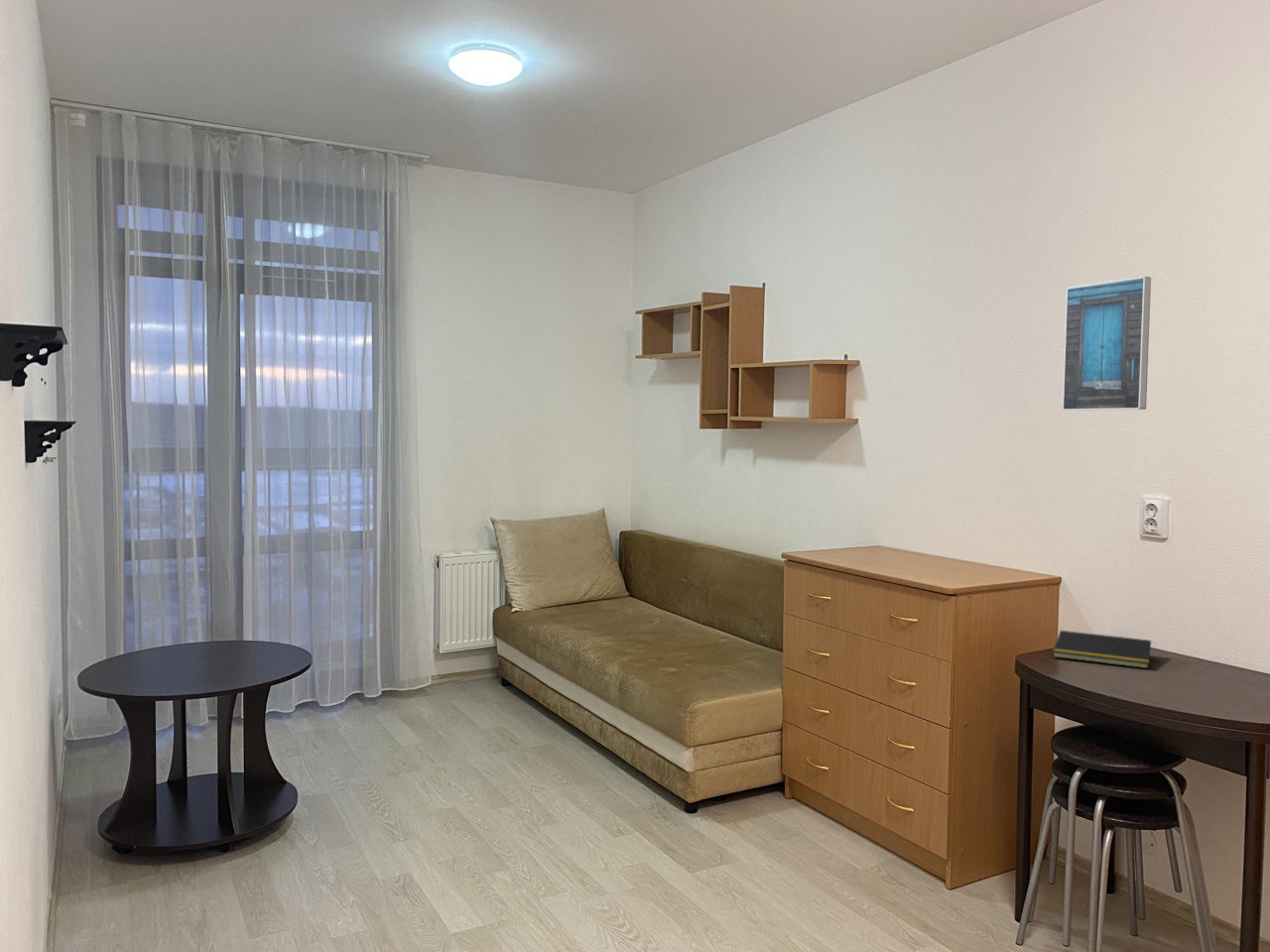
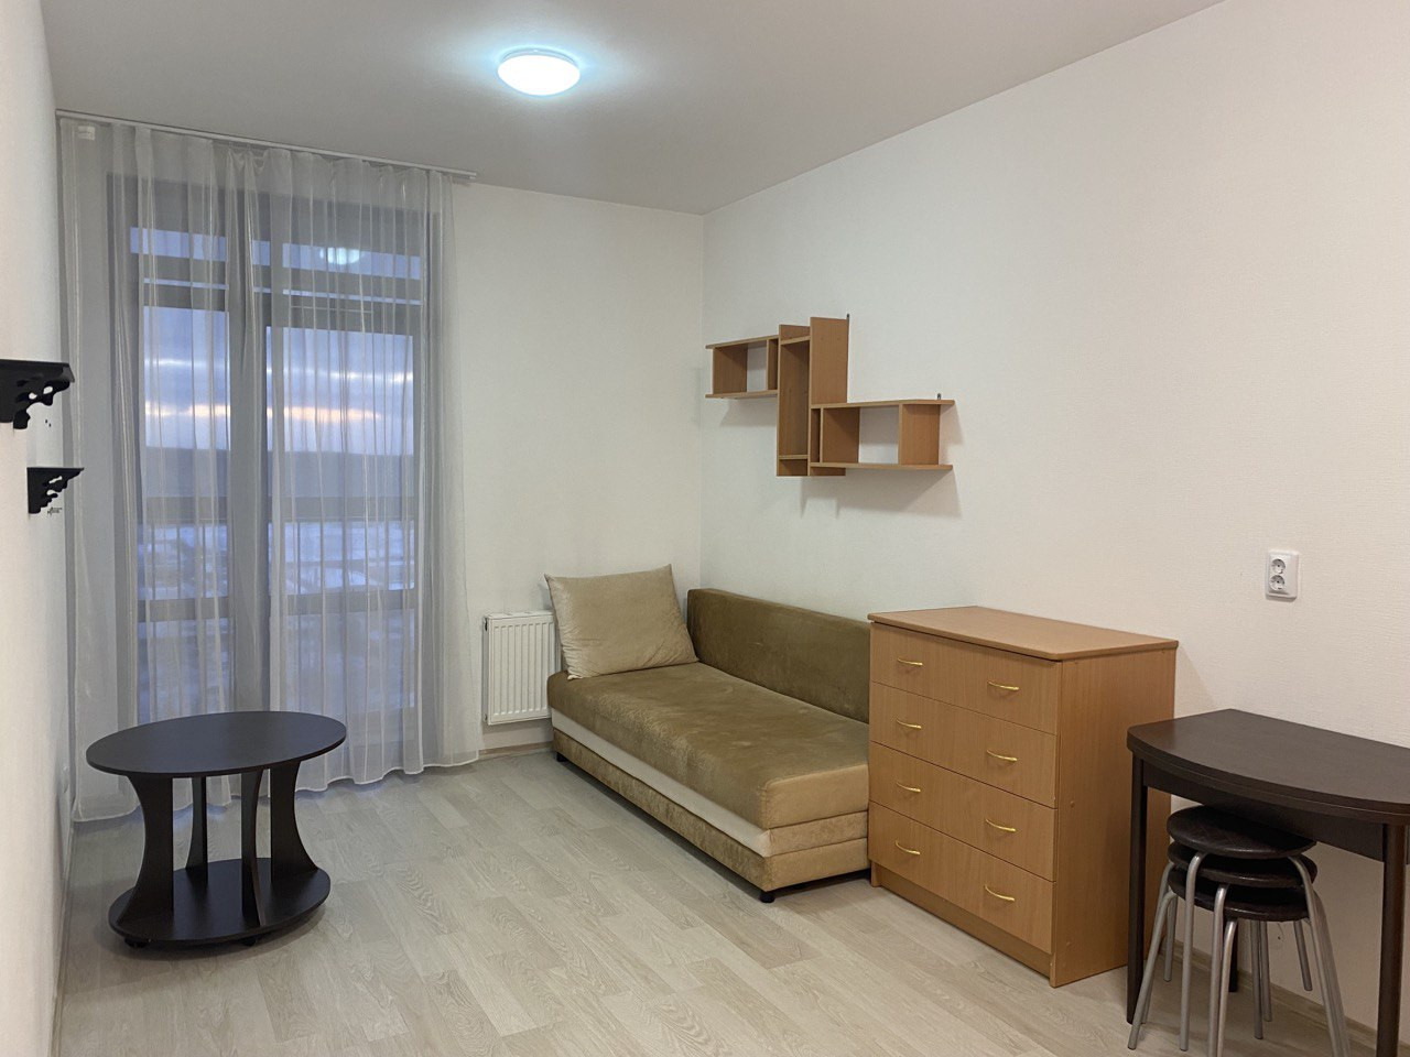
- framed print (1104, 346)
- notepad (1101, 649)
